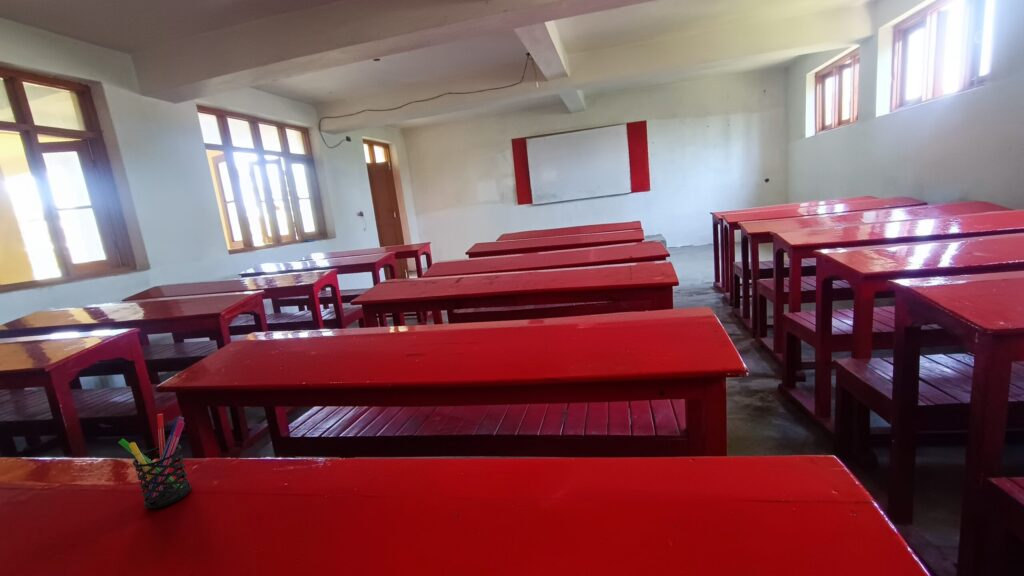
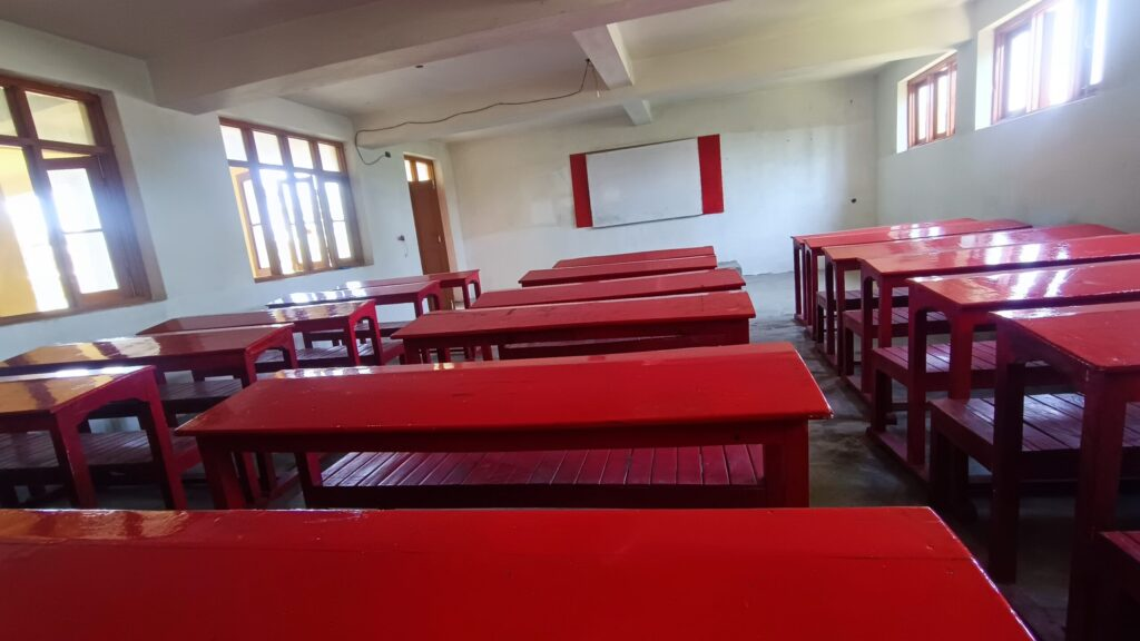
- pen holder (154, 458)
